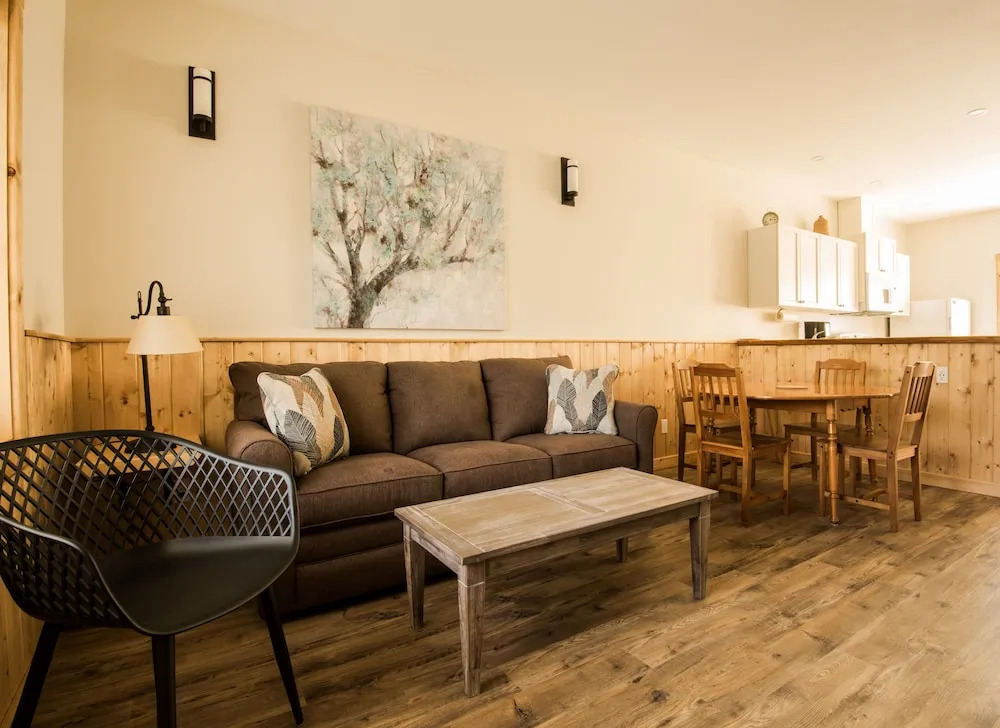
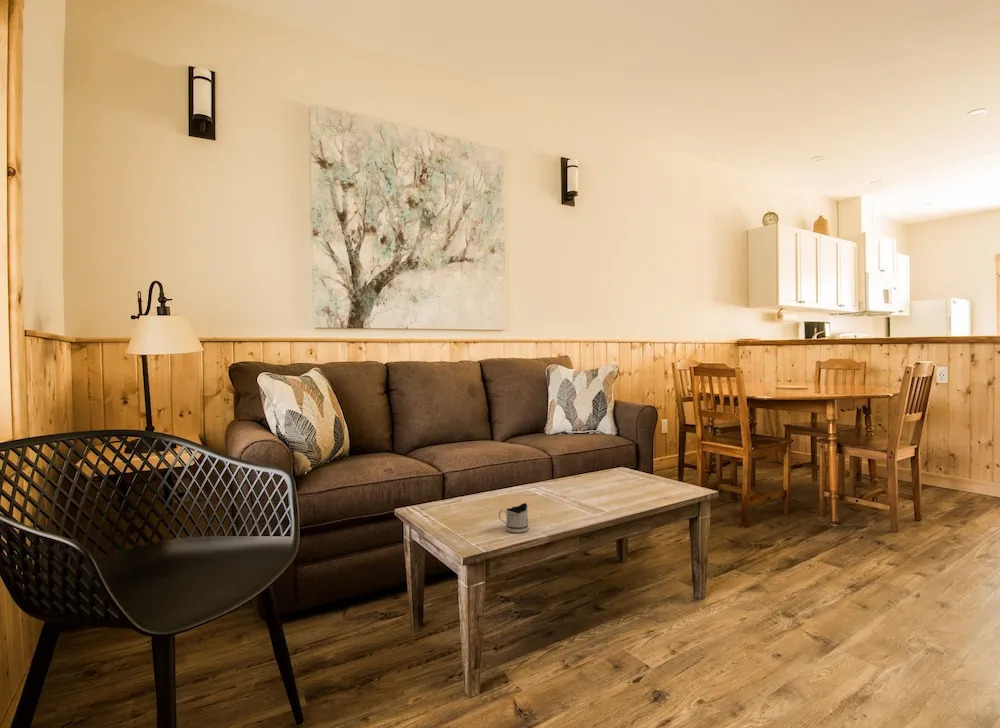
+ tea glass holder (513, 517)
